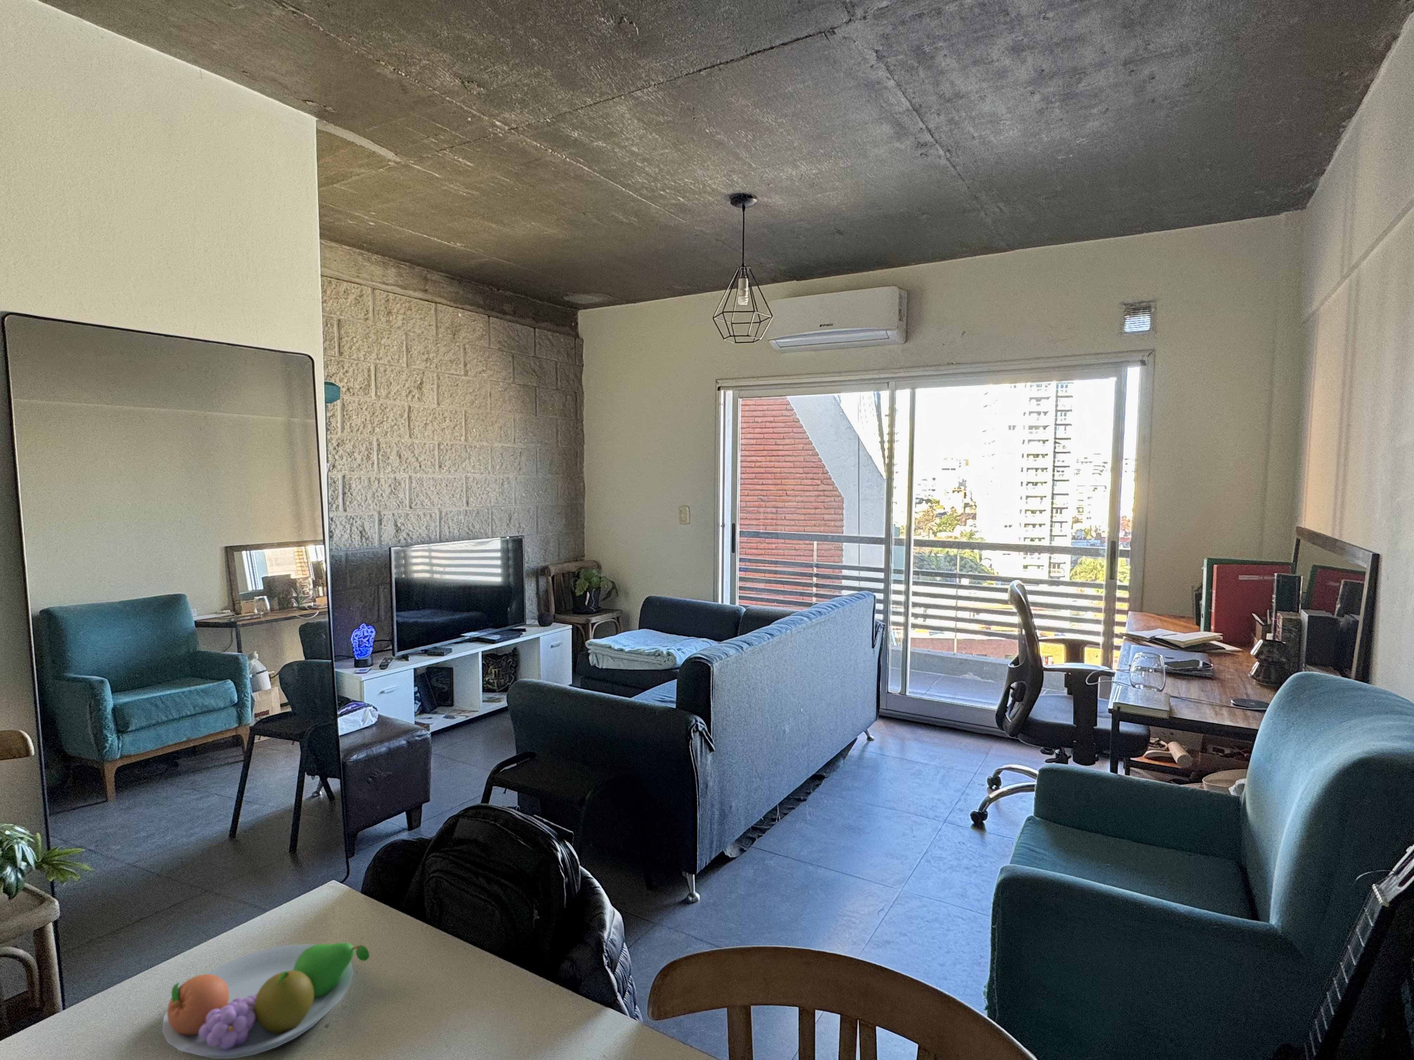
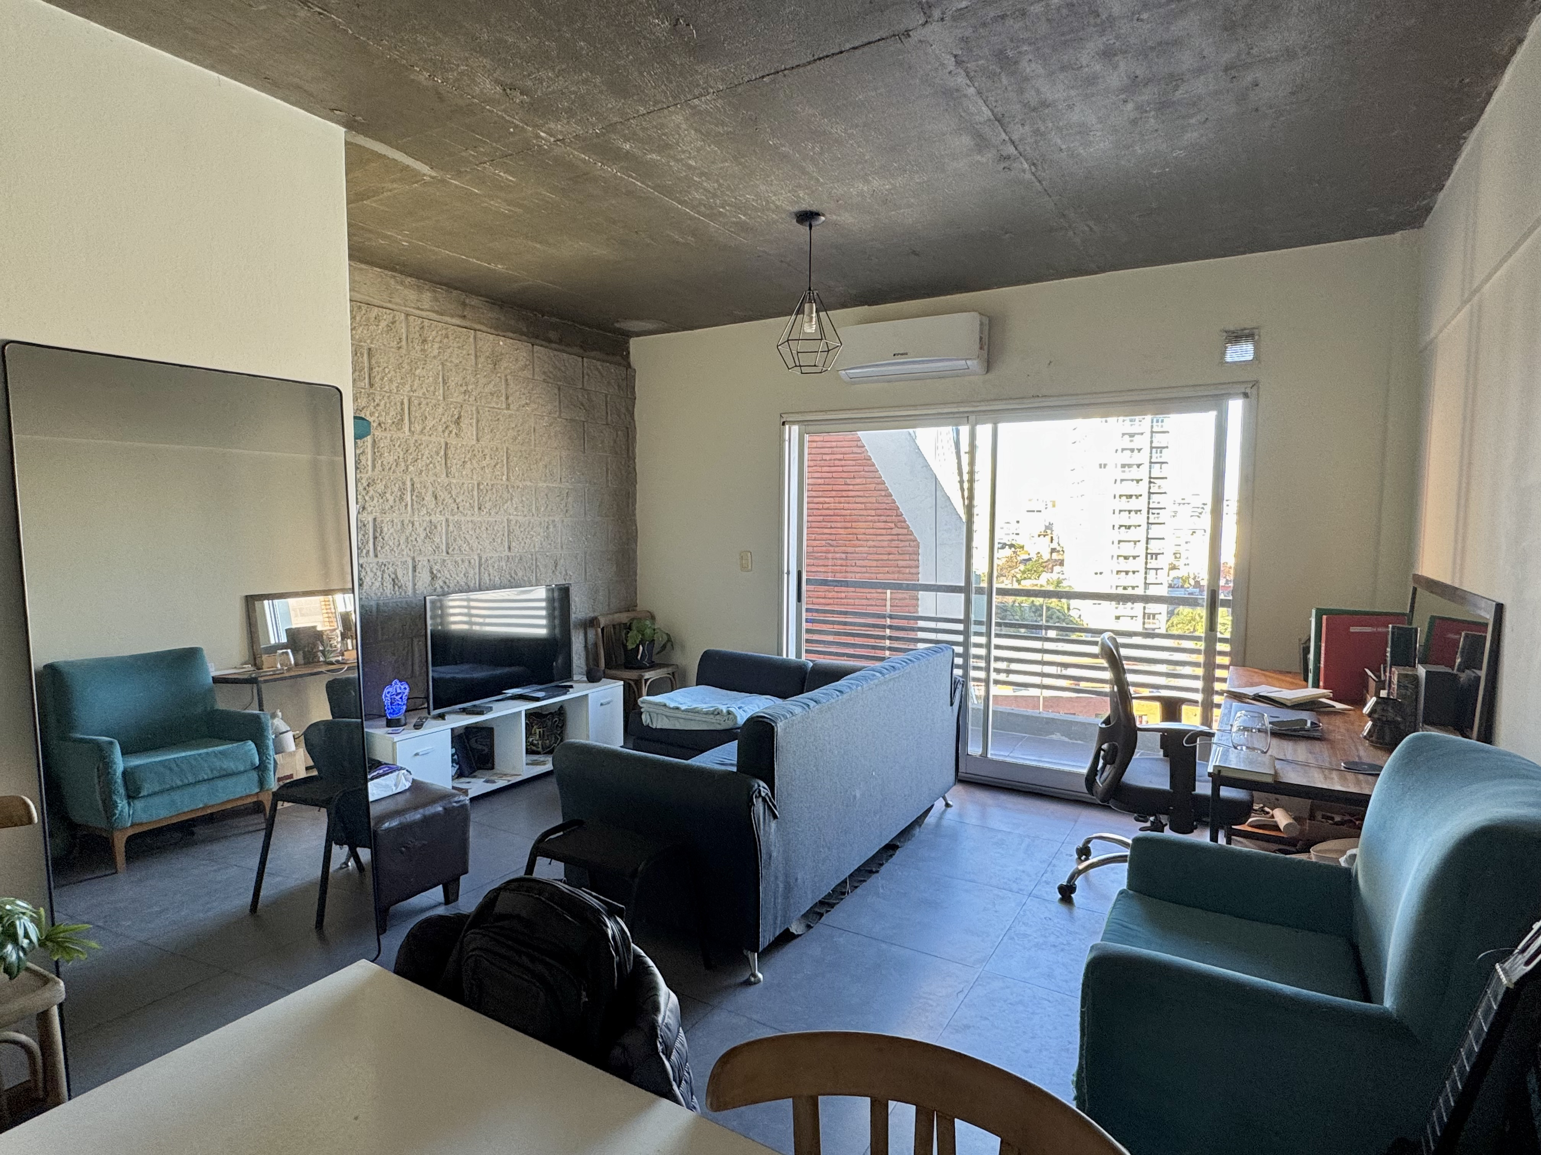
- fruit bowl (268, 979)
